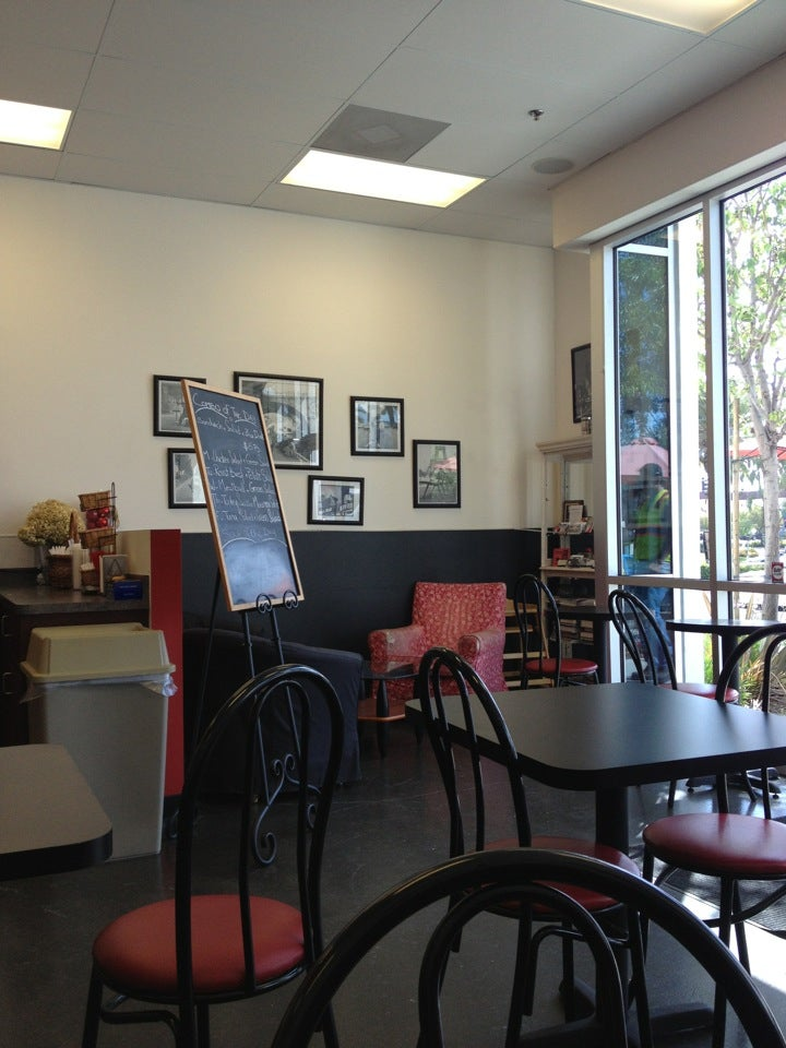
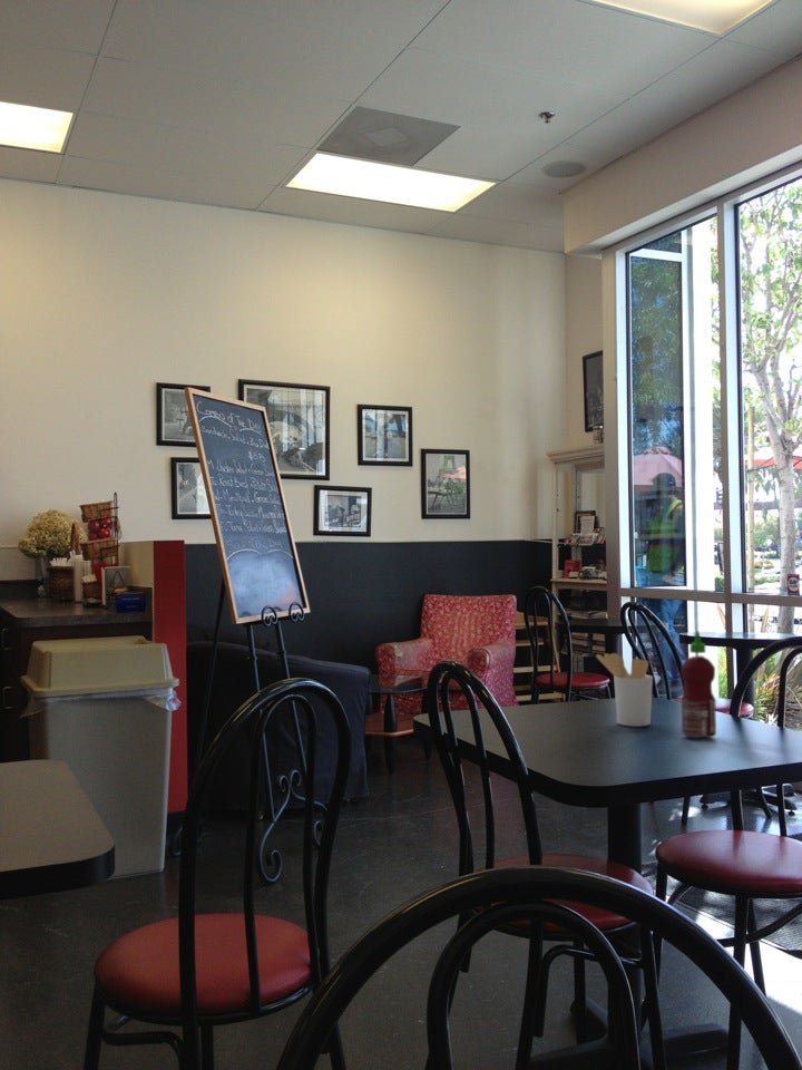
+ hot sauce (697, 683)
+ utensil holder (625, 687)
